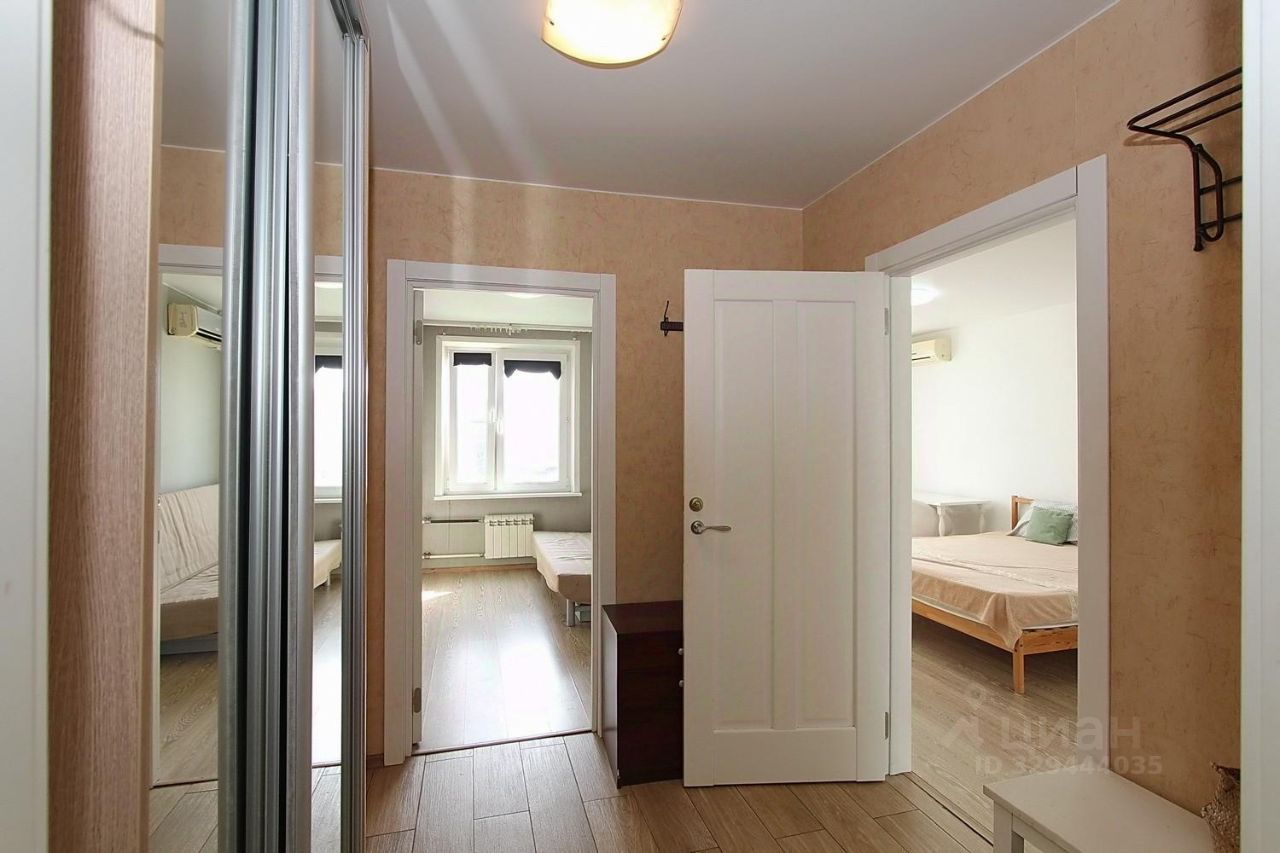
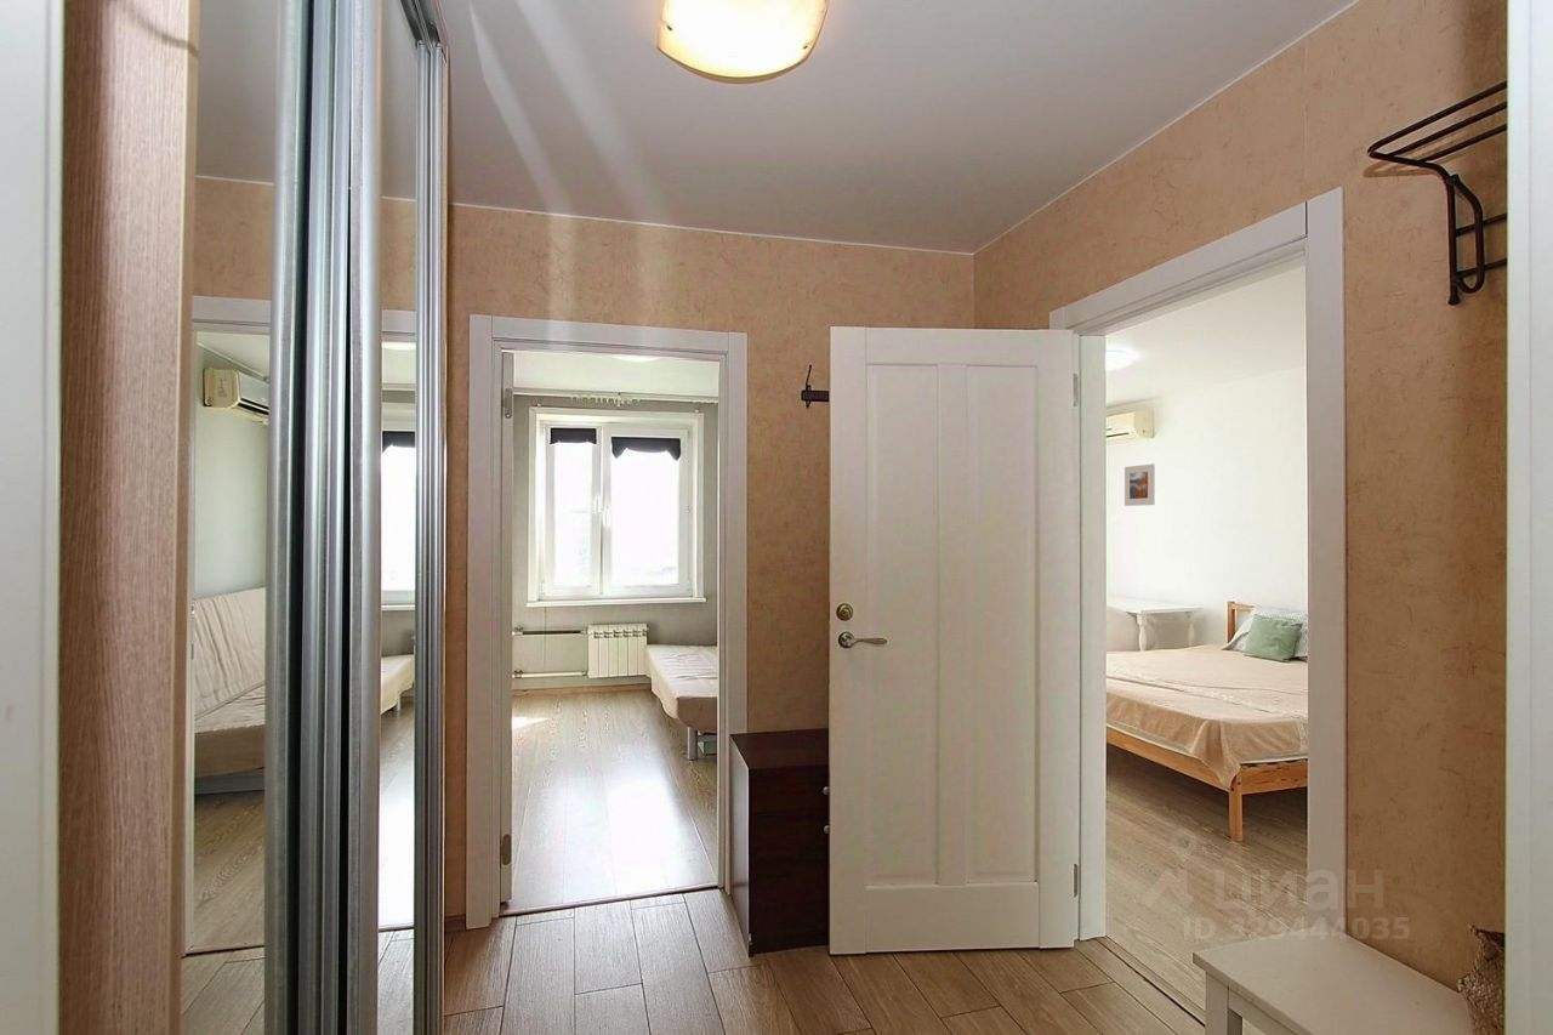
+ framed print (1138, 485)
